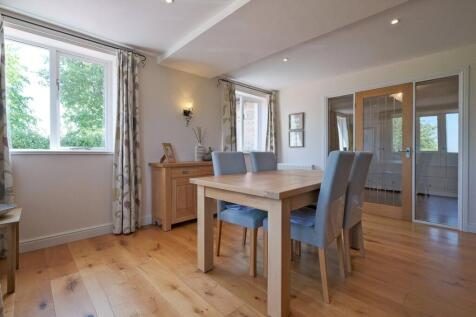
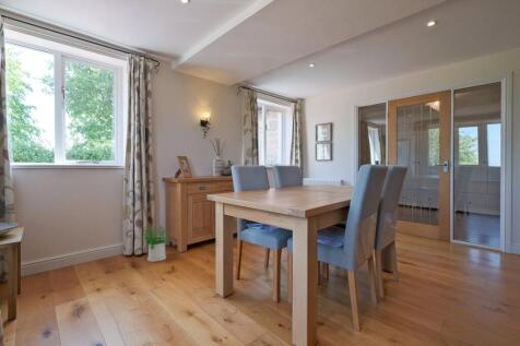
+ potted plant (154, 242)
